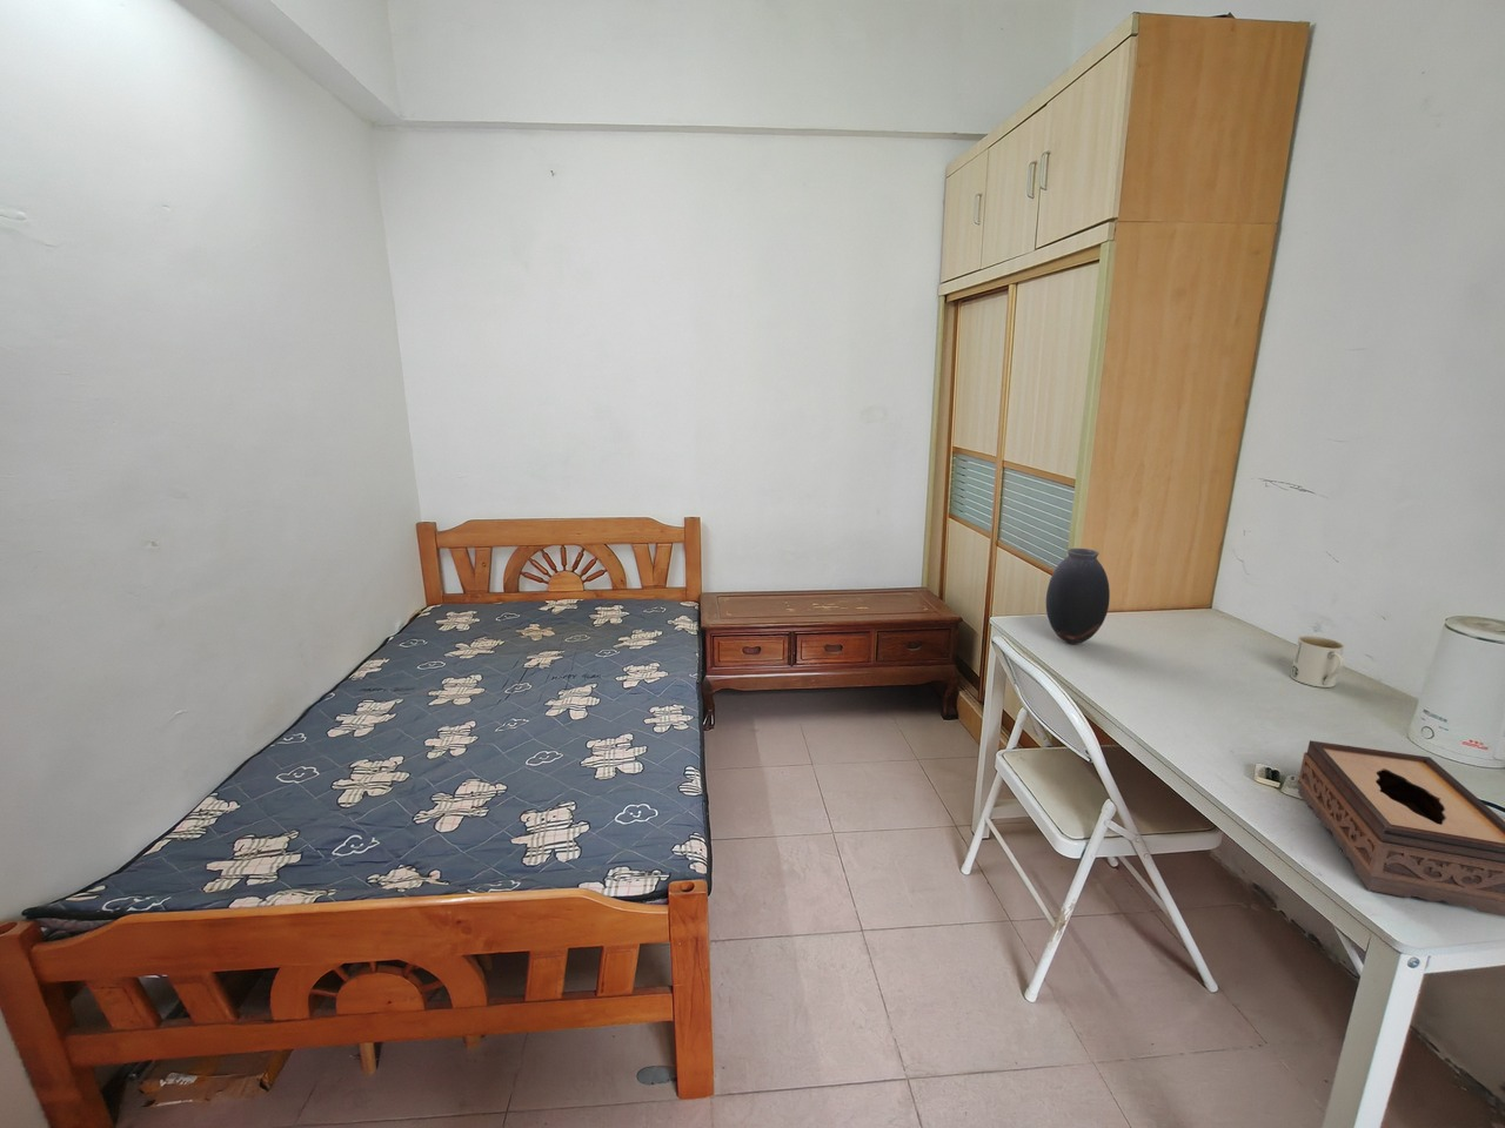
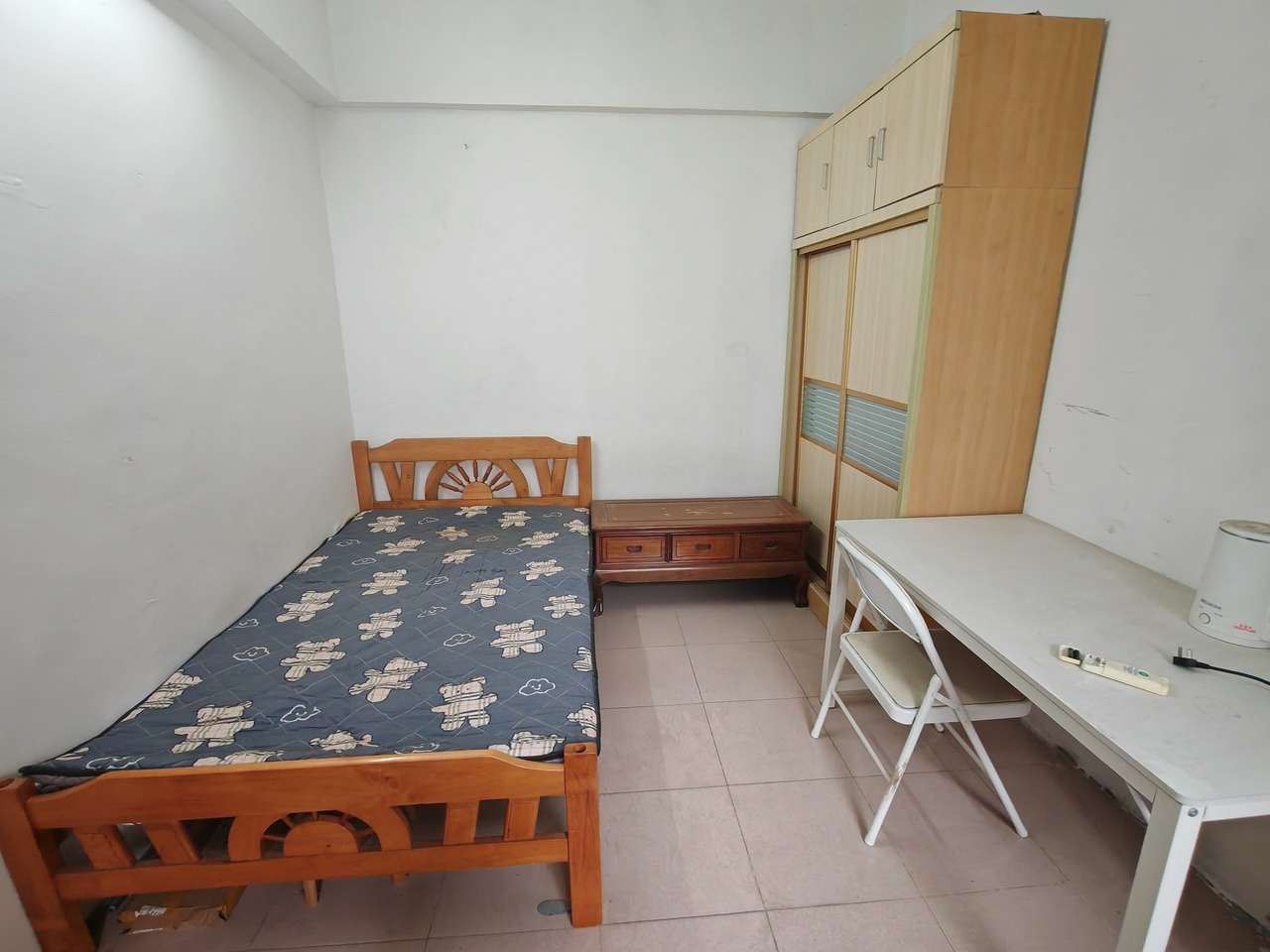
- mug (1321, 664)
- tissue box (1402, 818)
- vase (1077, 597)
